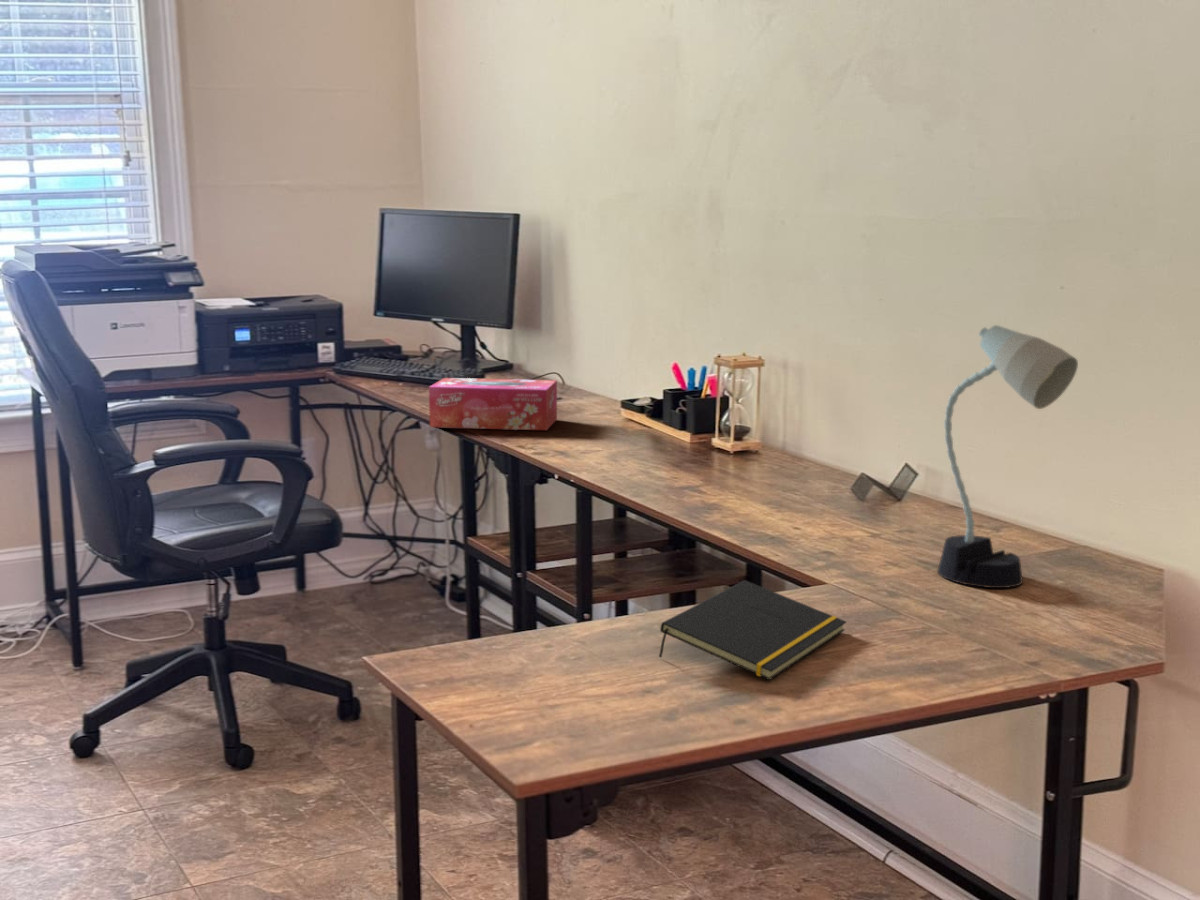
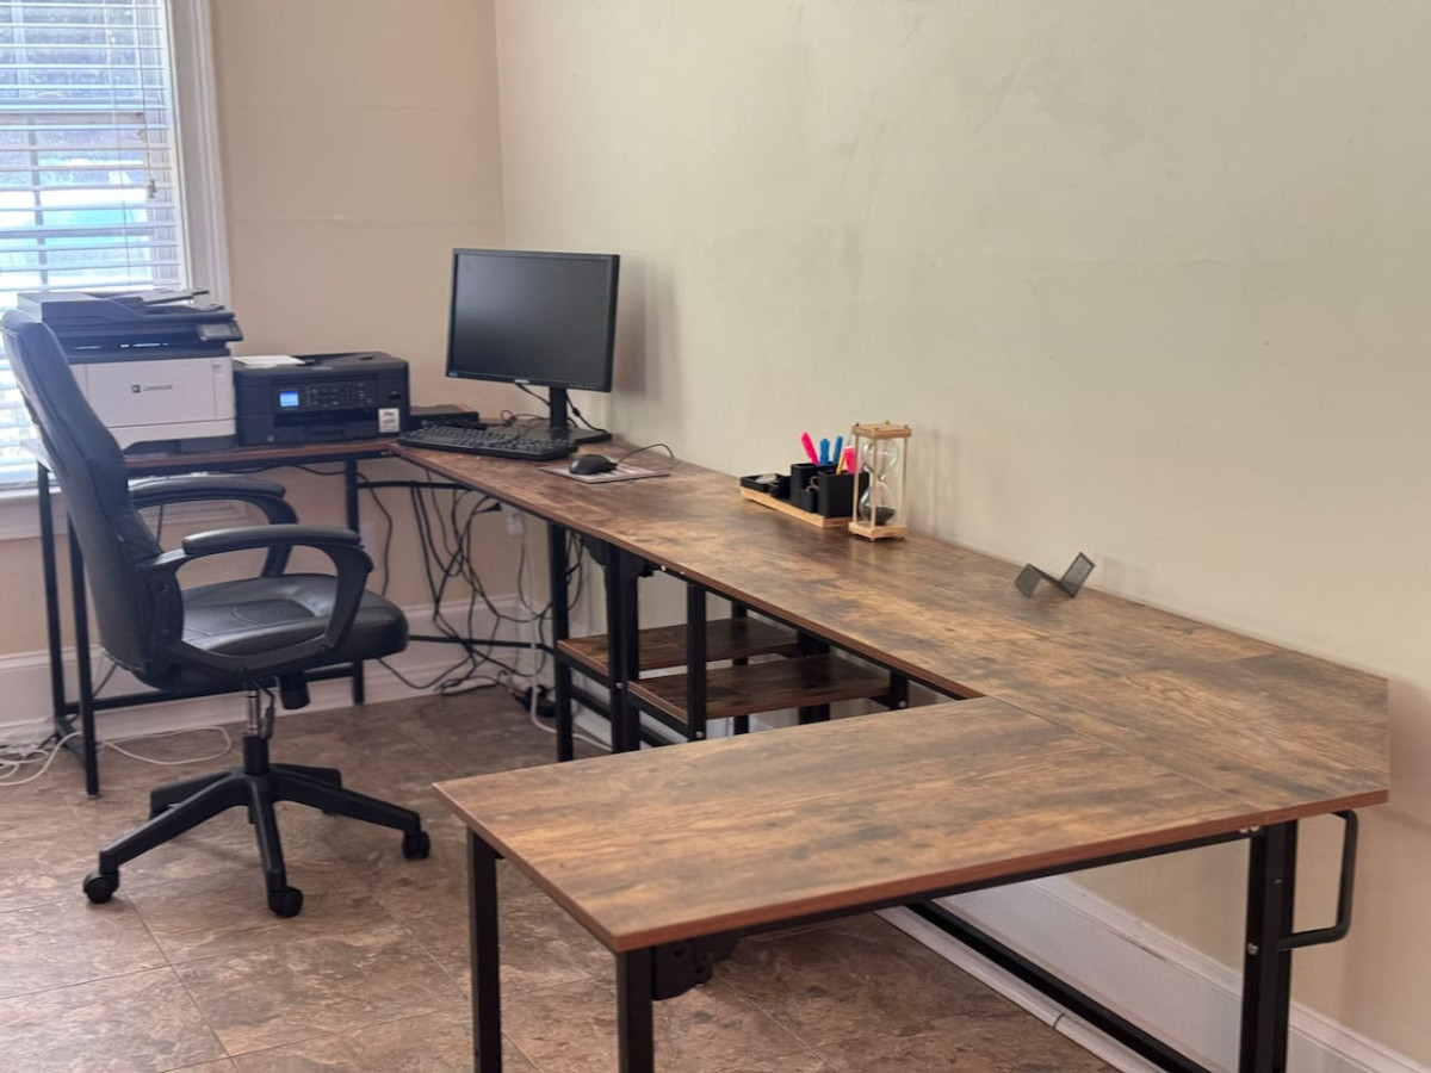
- tissue box (494, 403)
- notepad (756, 626)
- desk lamp (958, 467)
